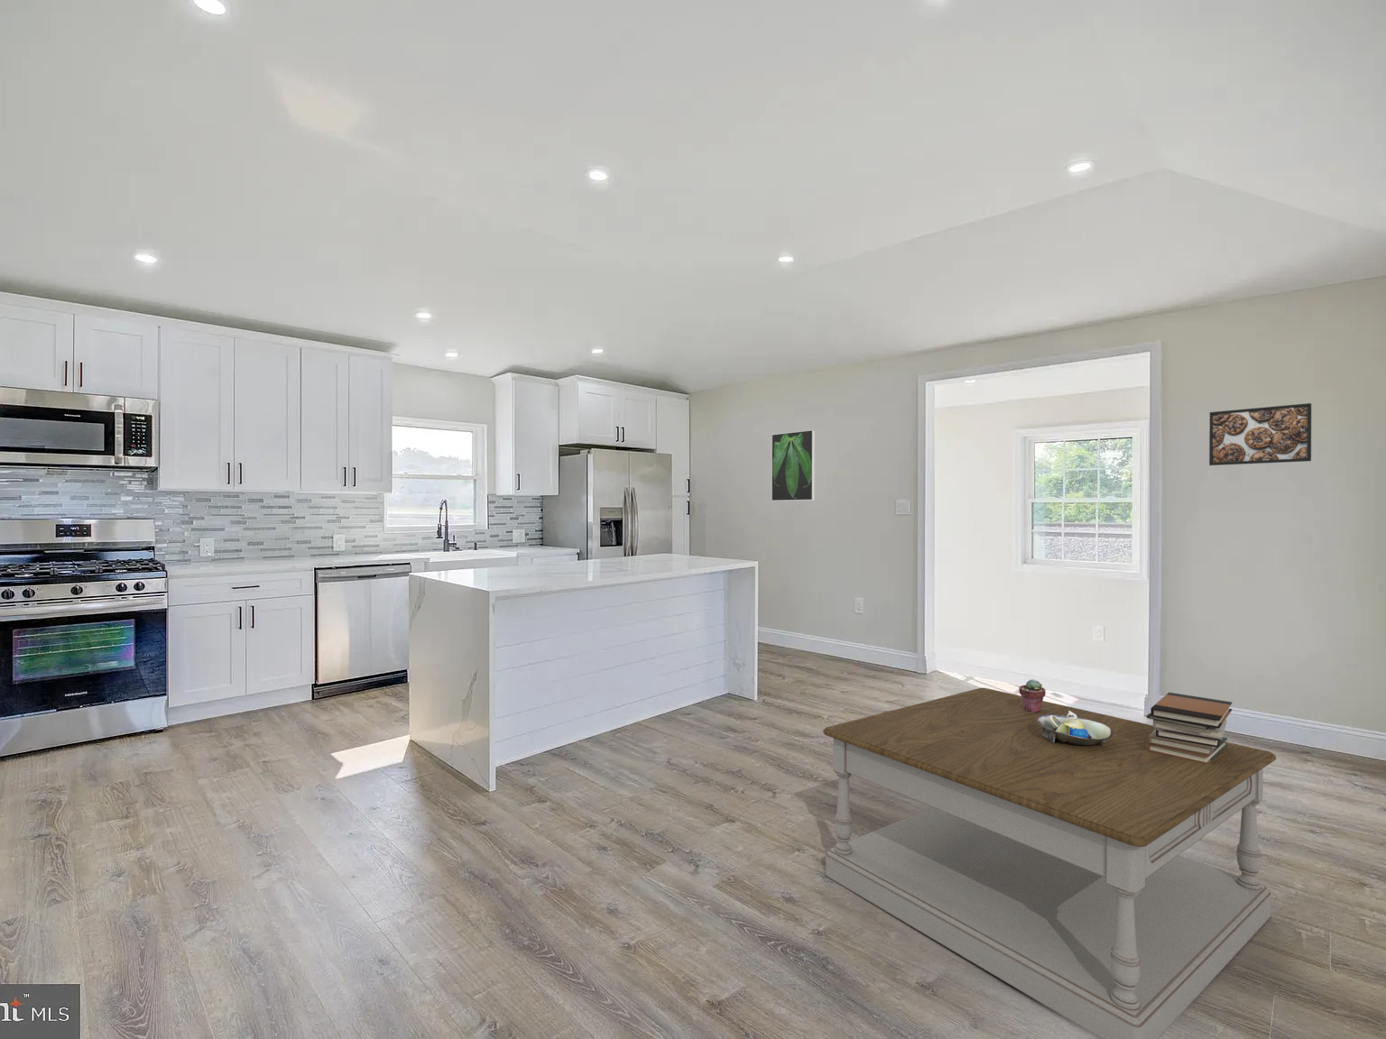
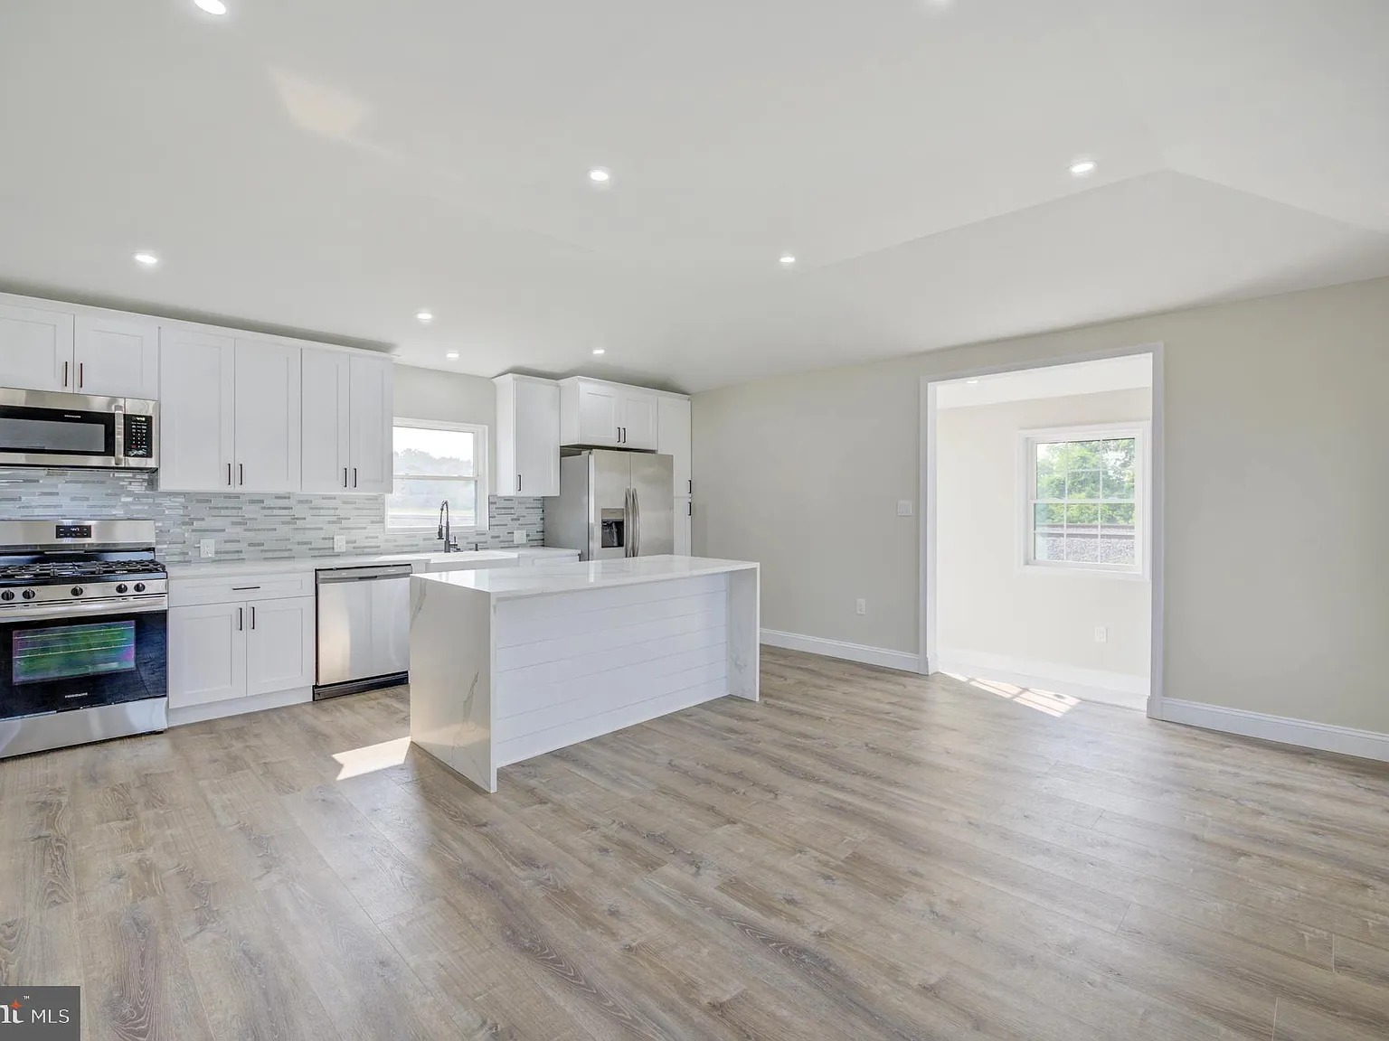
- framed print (1258, 435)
- coffee table (1036, 816)
- book stack (1191, 725)
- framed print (792, 466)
- potted succulent (1032, 693)
- decorative bowl (1068, 725)
